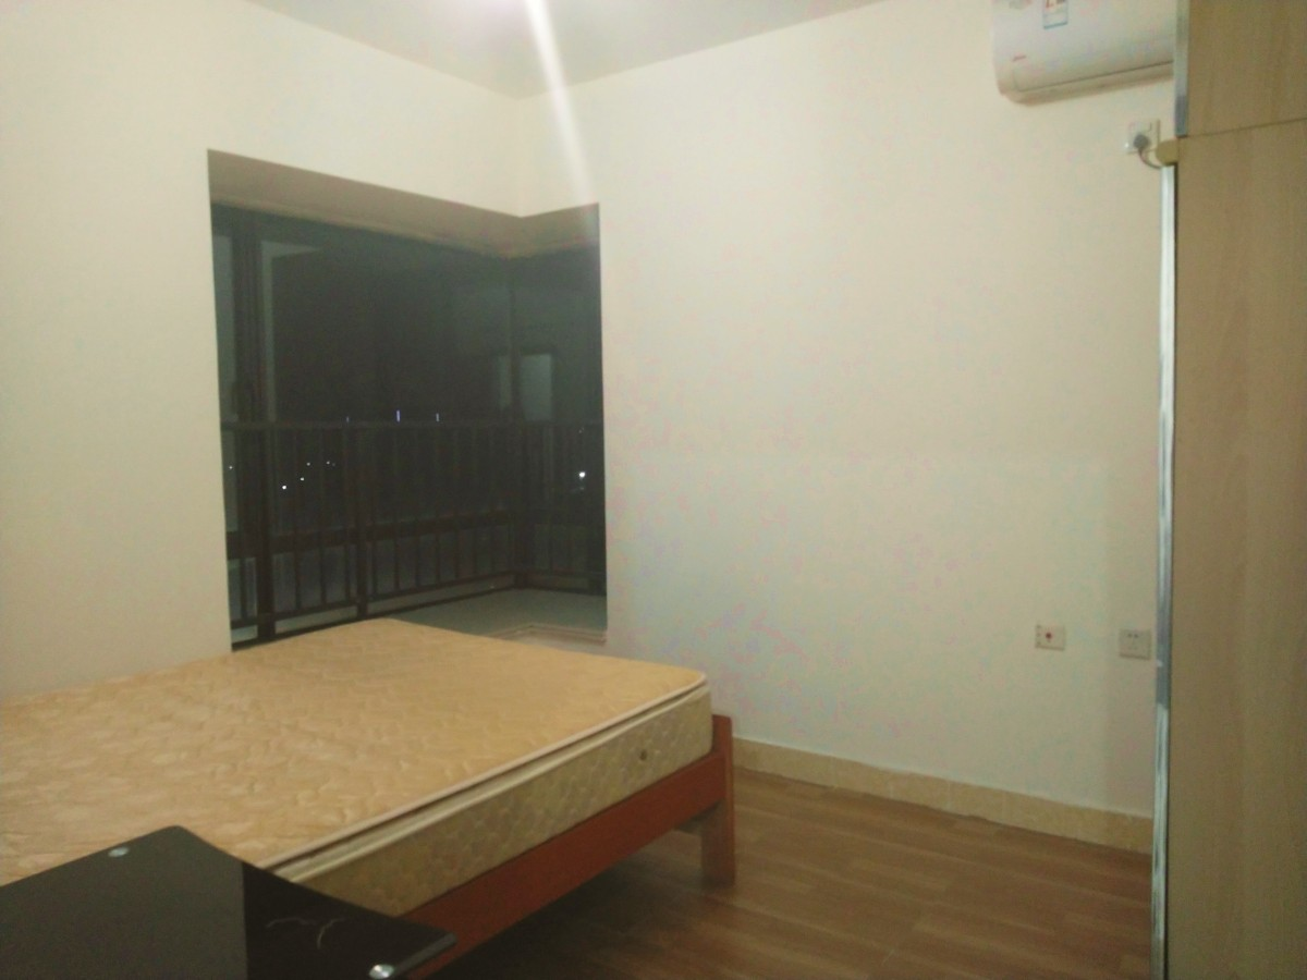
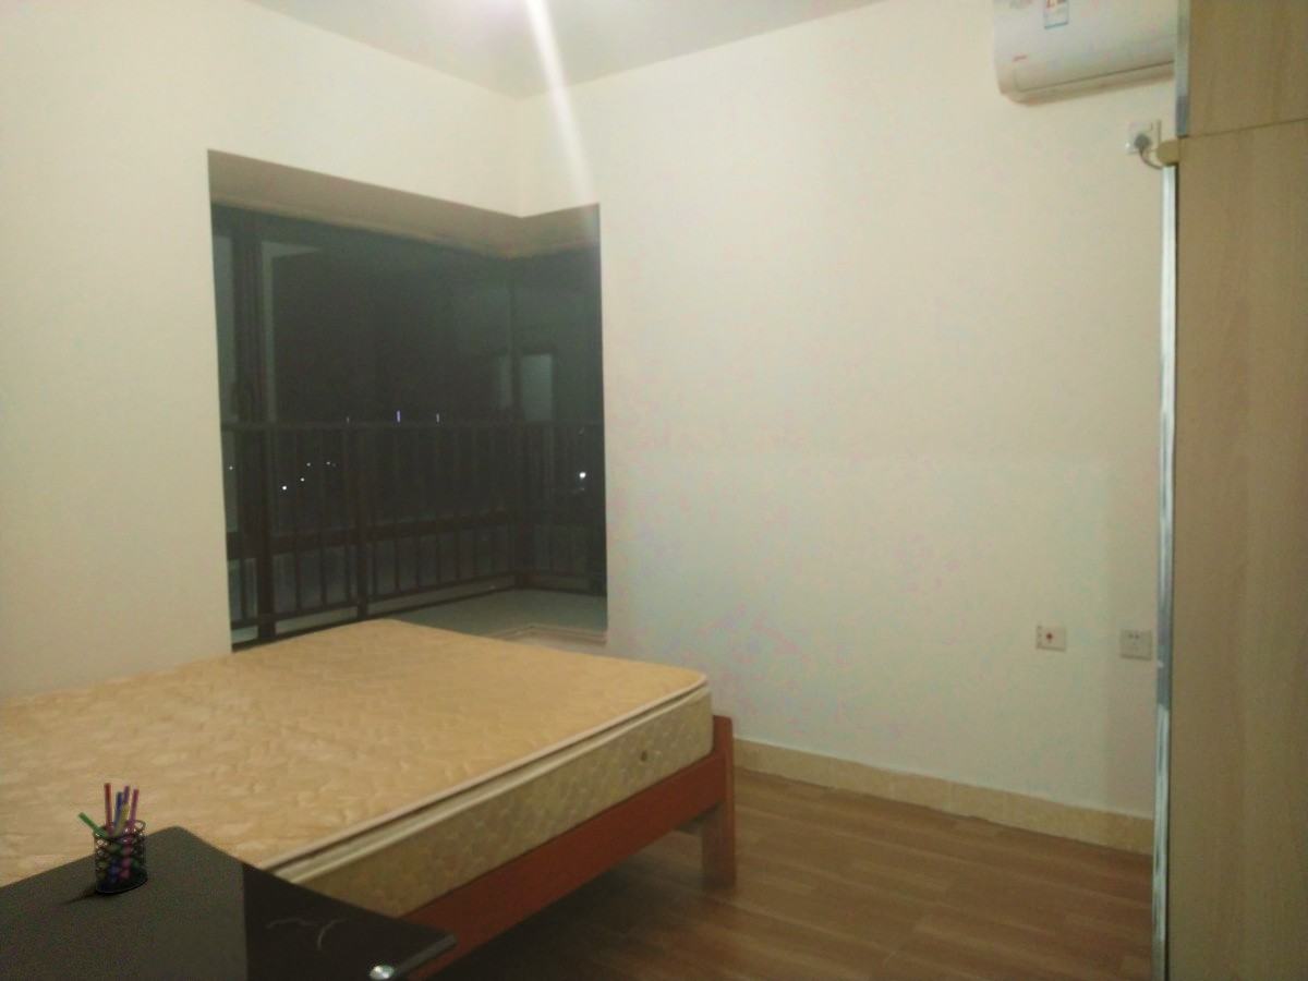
+ pen holder (112, 836)
